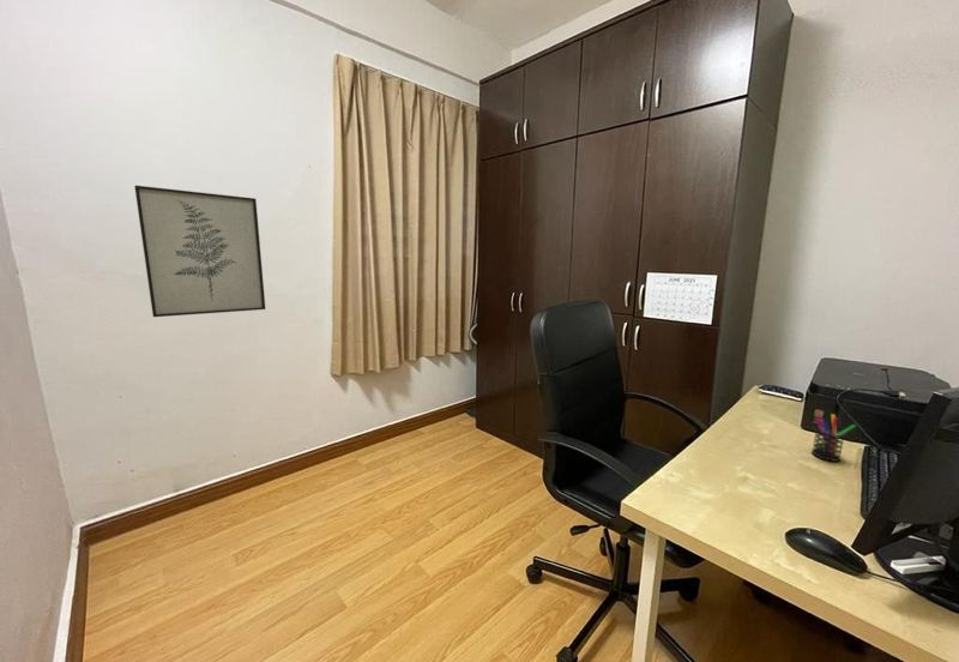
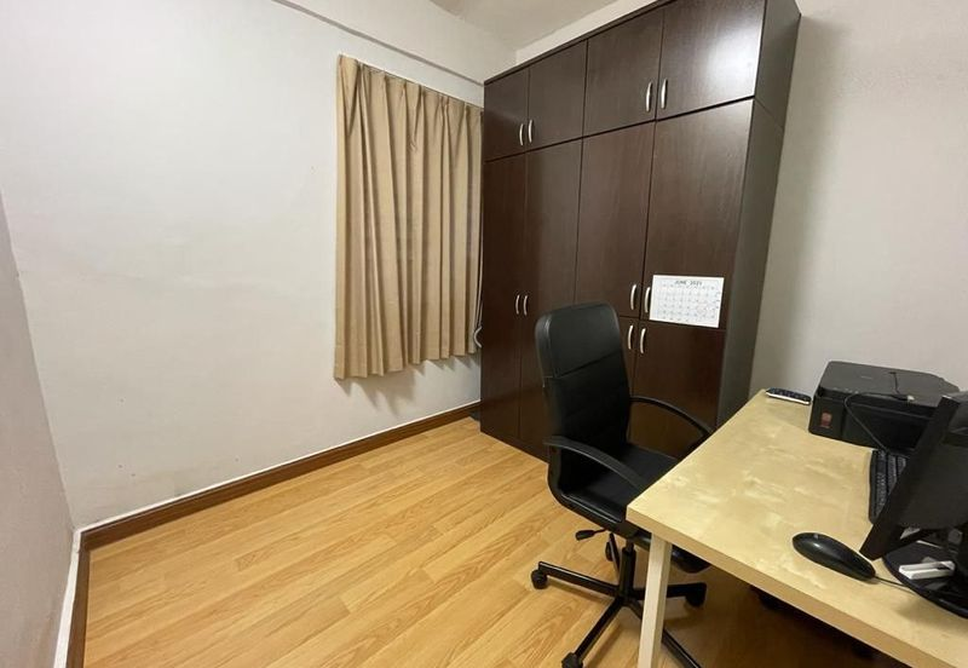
- wall art (206, 254)
- pen holder (833, 435)
